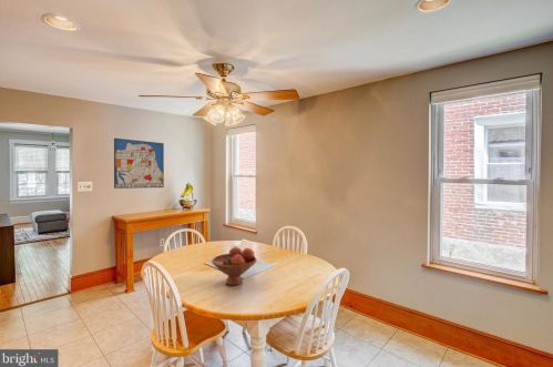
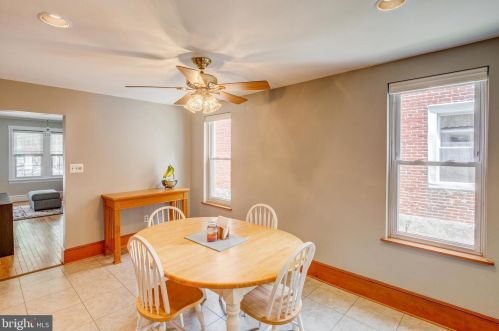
- wall art (140, 164)
- fruit bowl (234, 266)
